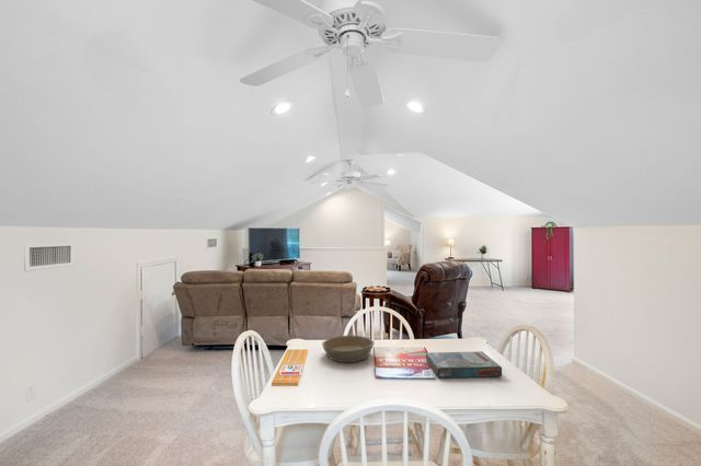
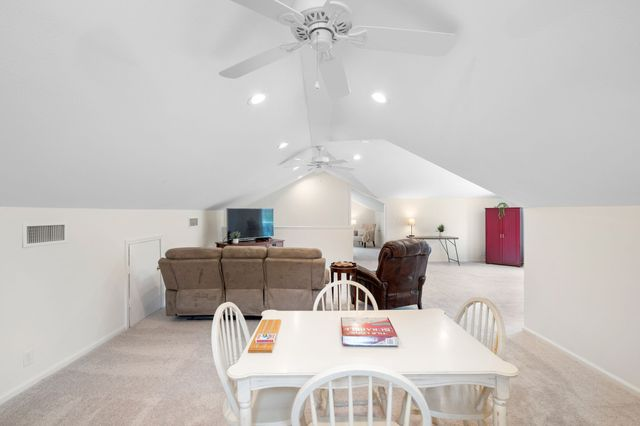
- bowl (347, 348)
- board game (461, 363)
